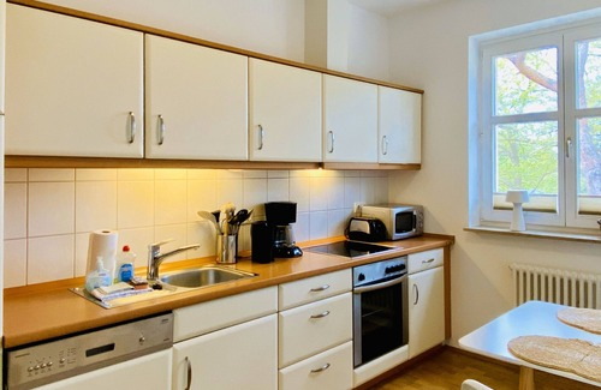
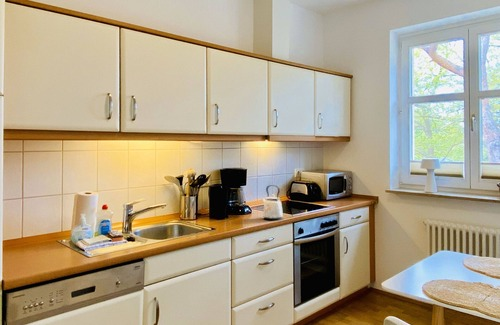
+ kettle (270, 201)
